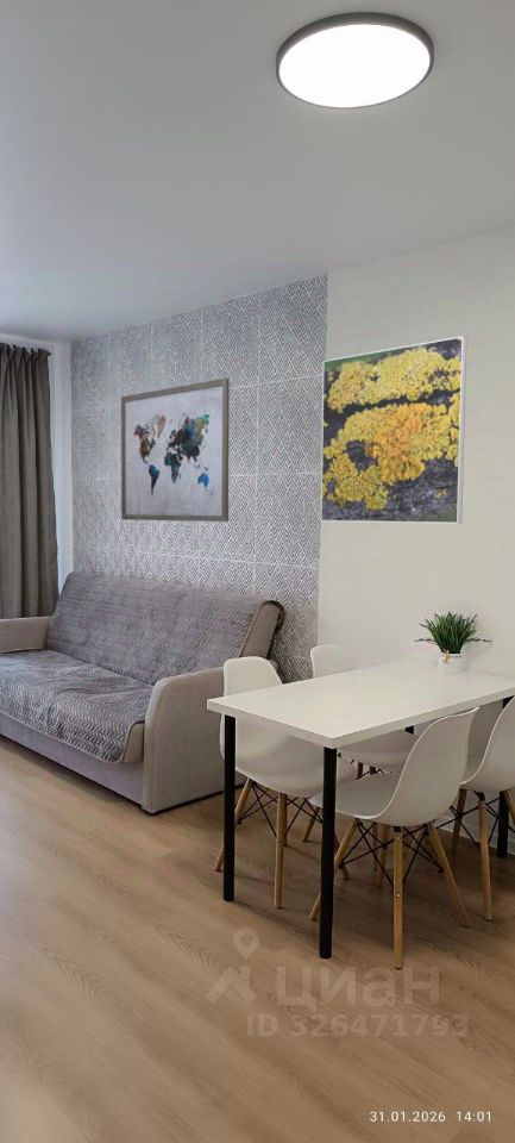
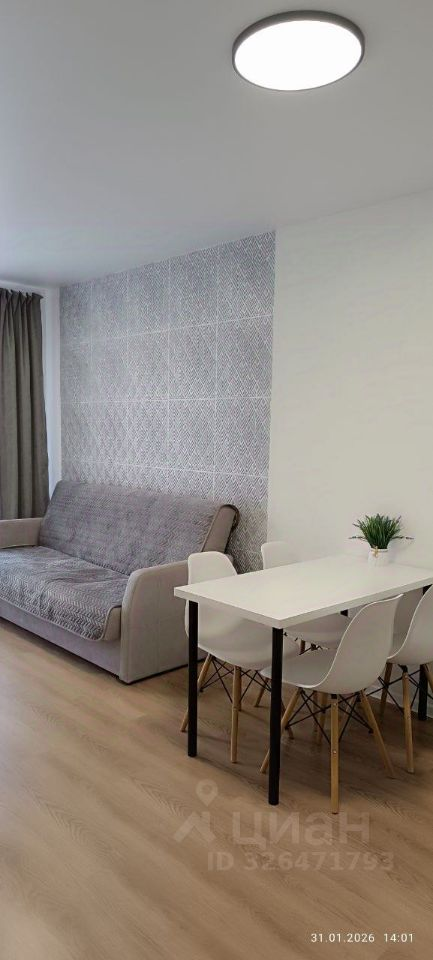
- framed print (388, 436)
- wall art (170, 455)
